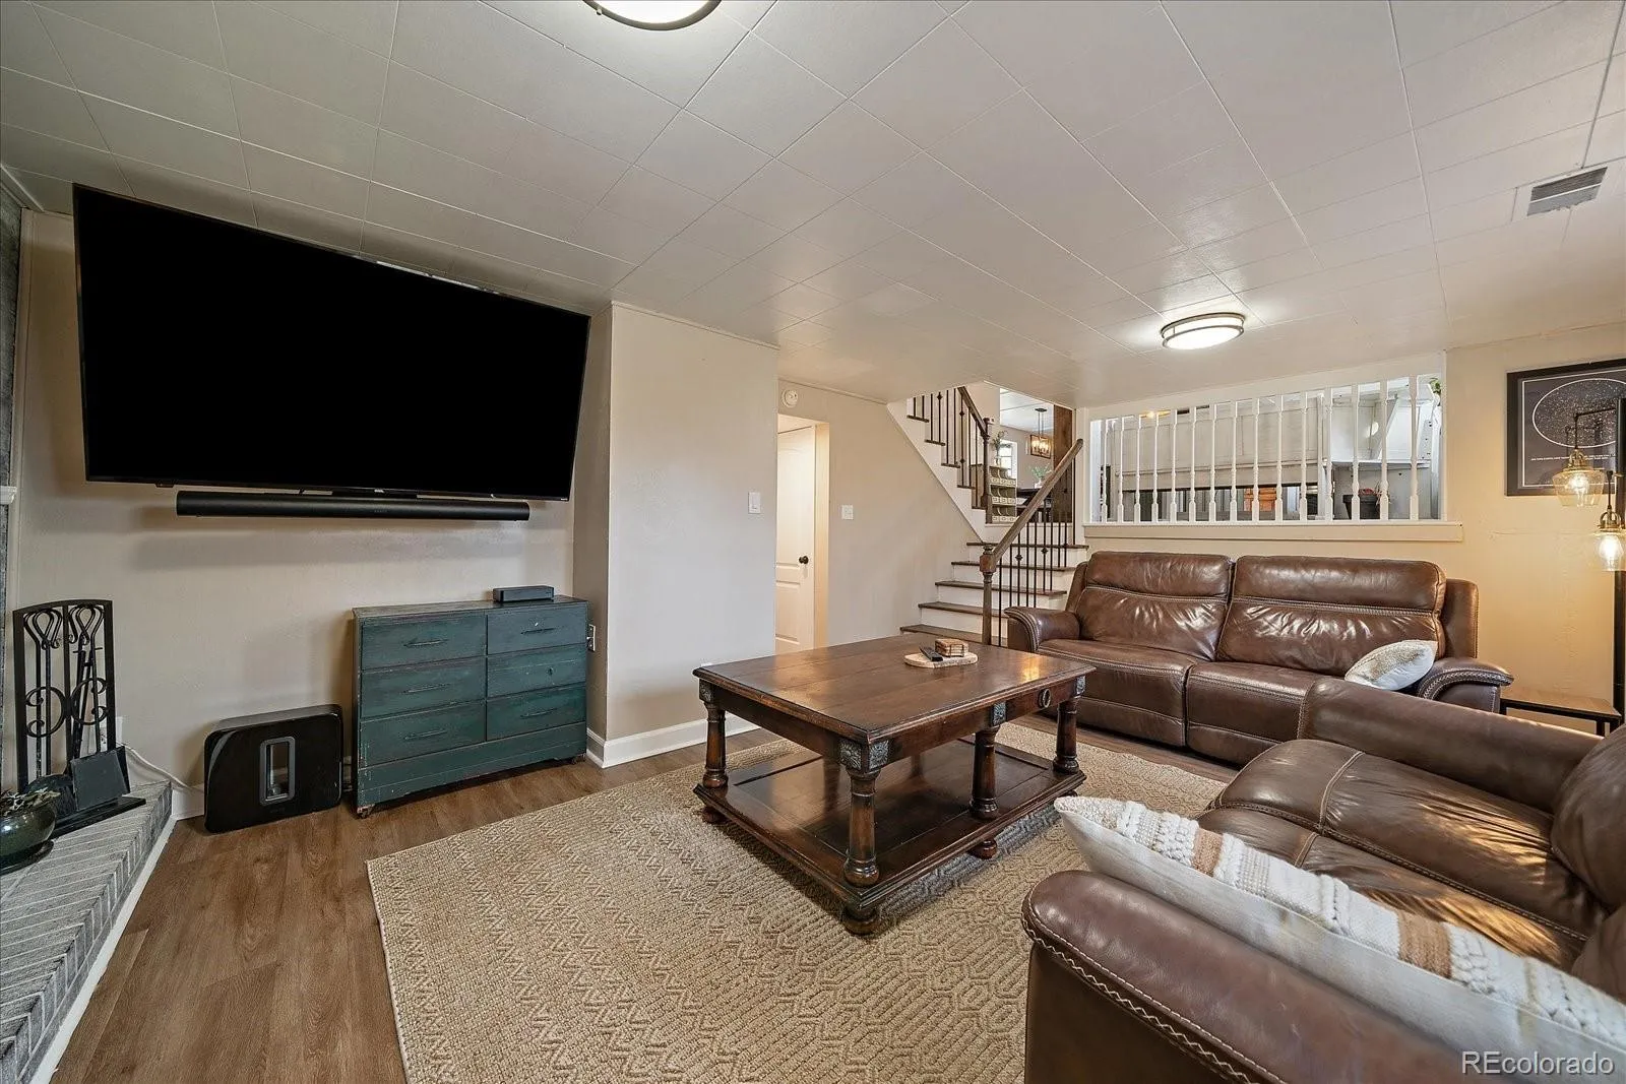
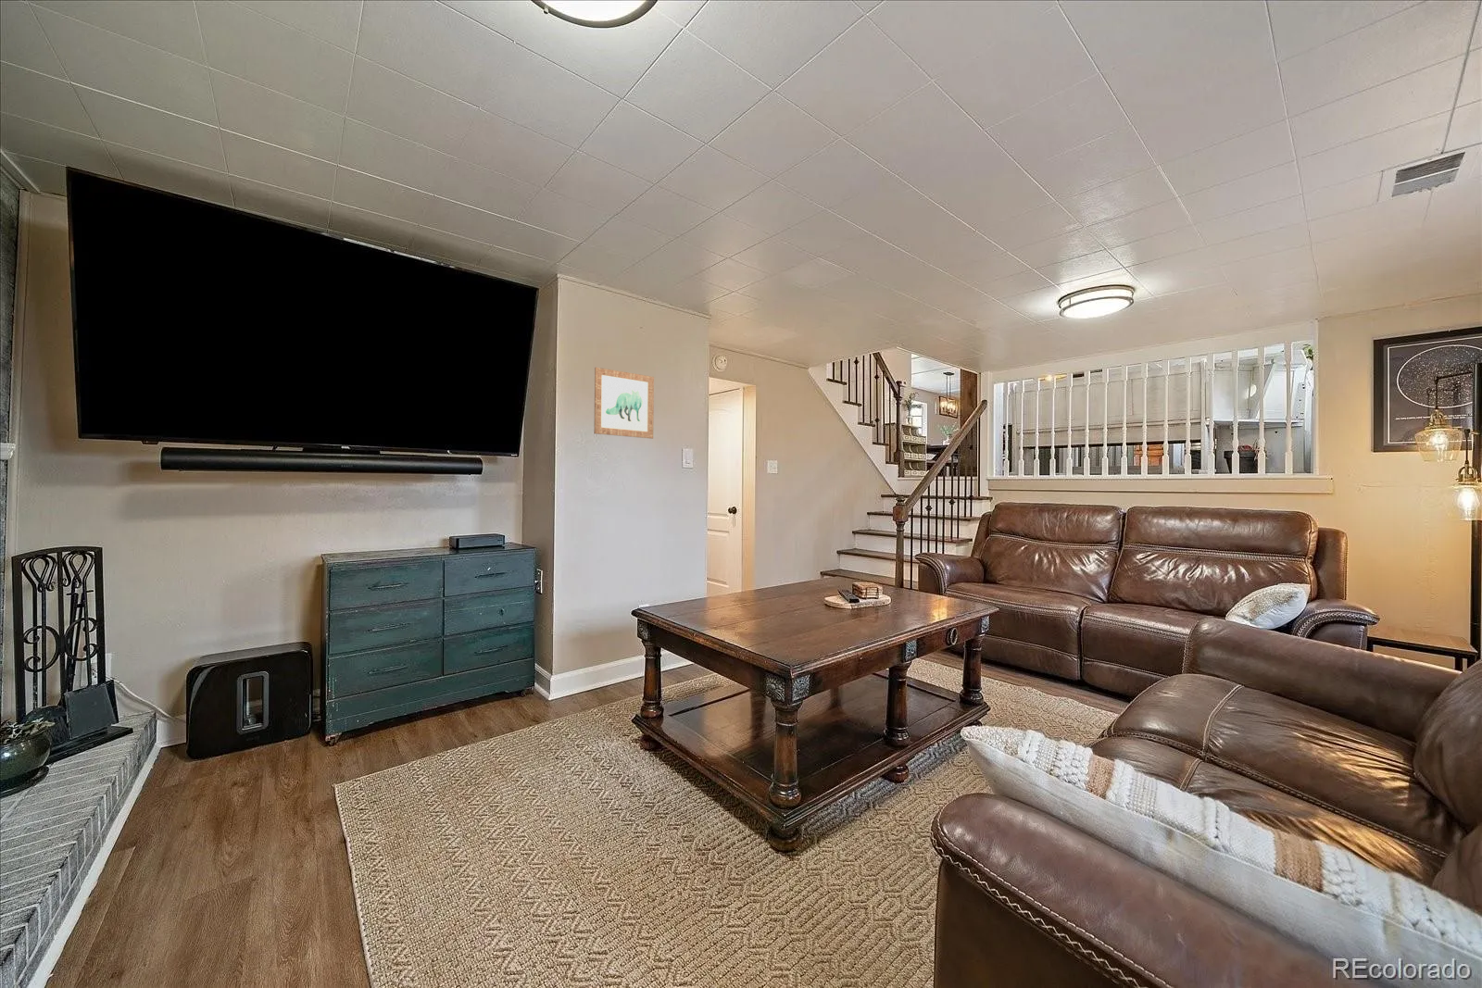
+ wall art (624, 404)
